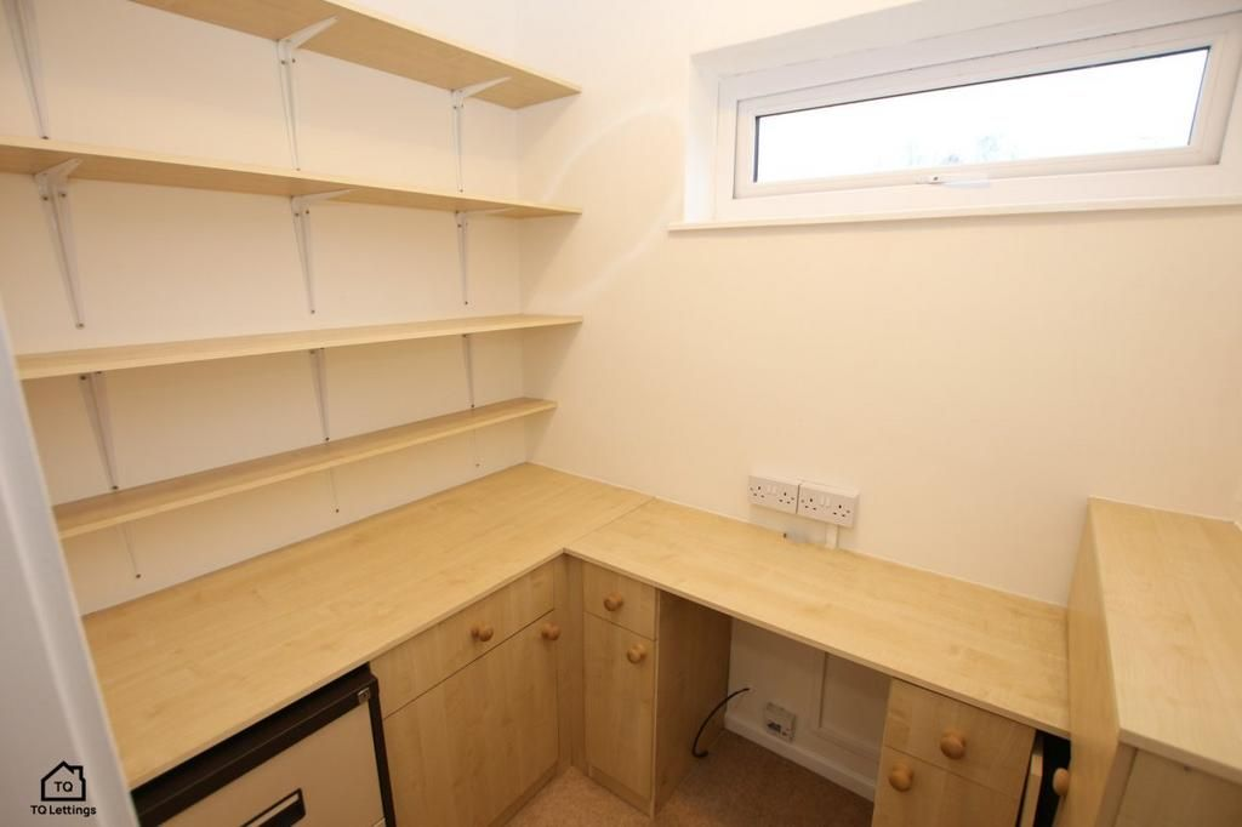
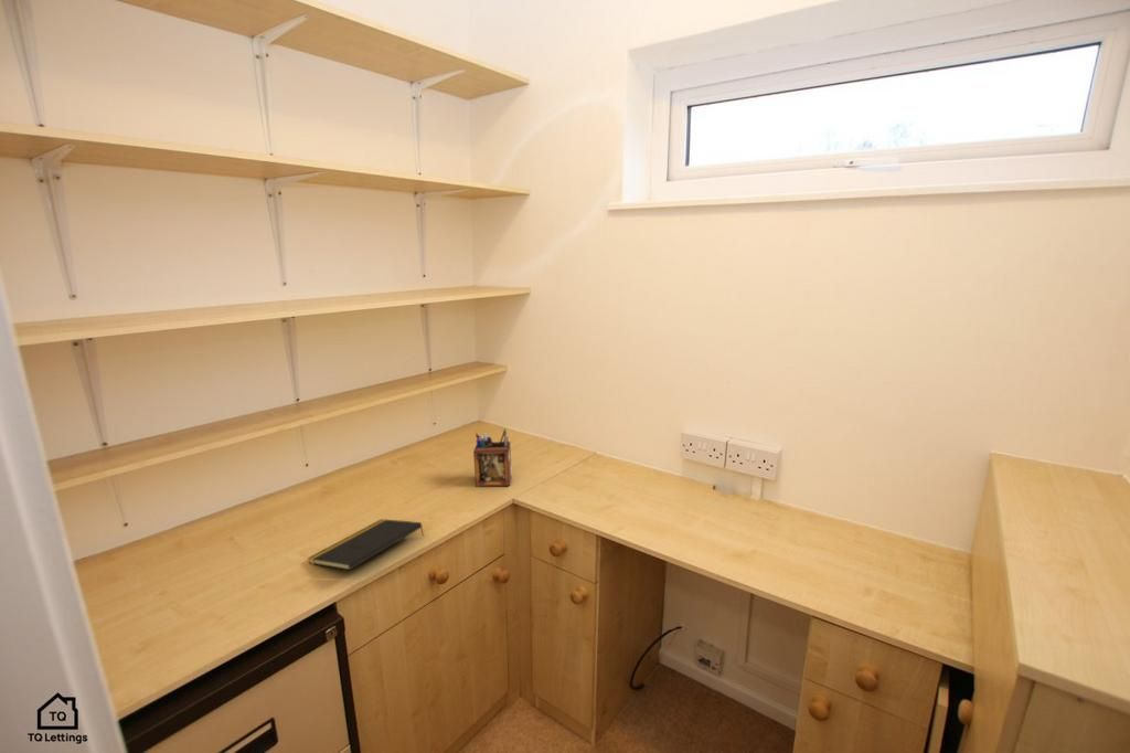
+ notepad (366, 542)
+ desk organizer (492, 457)
